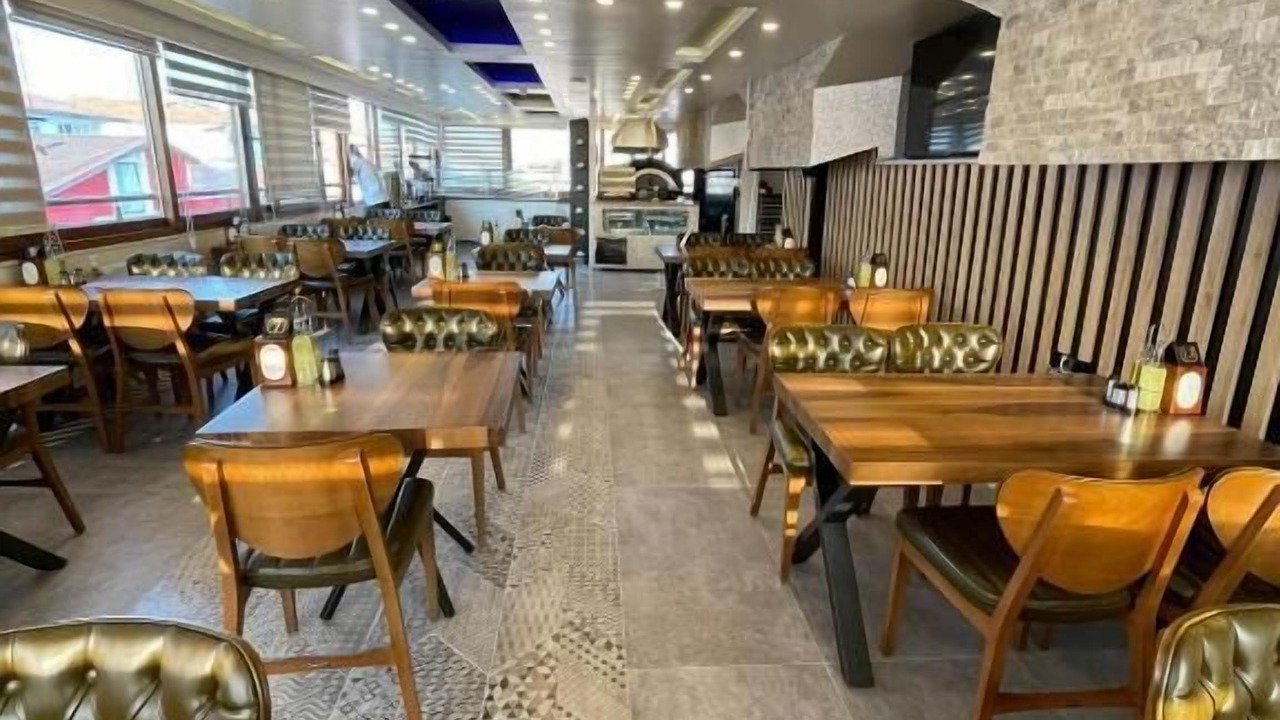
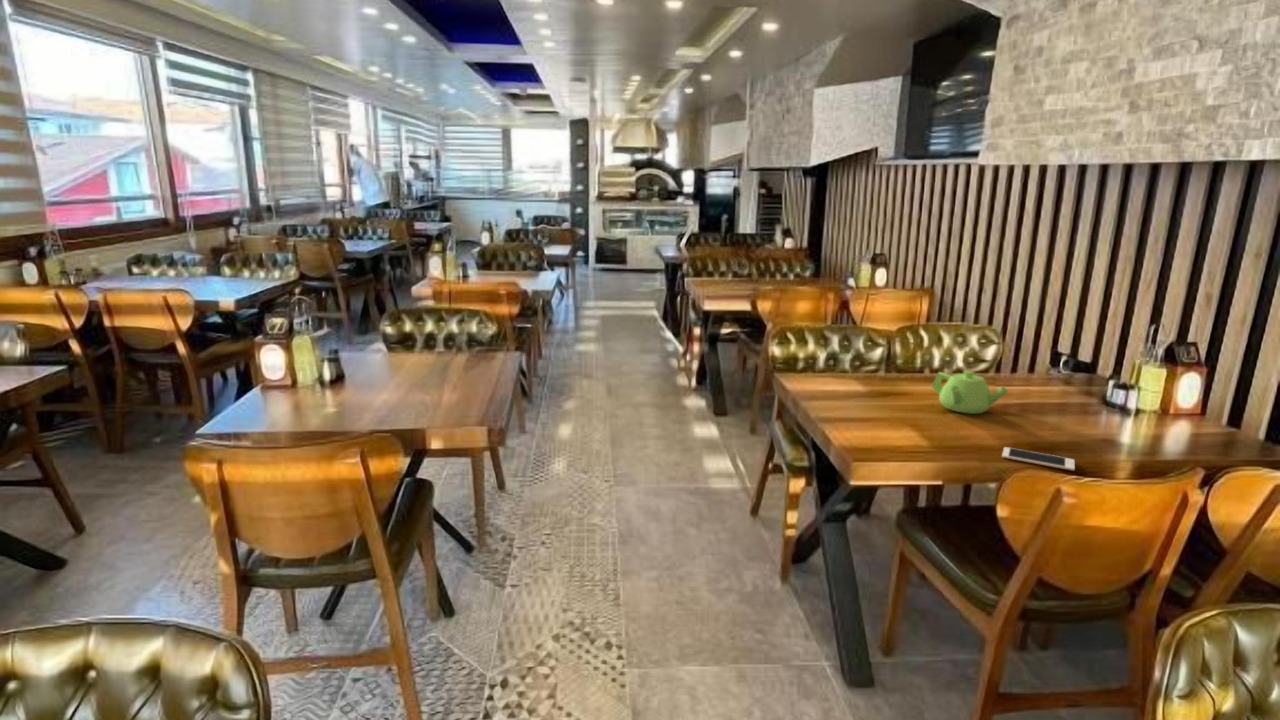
+ teapot (966, 392)
+ cell phone (1037, 458)
